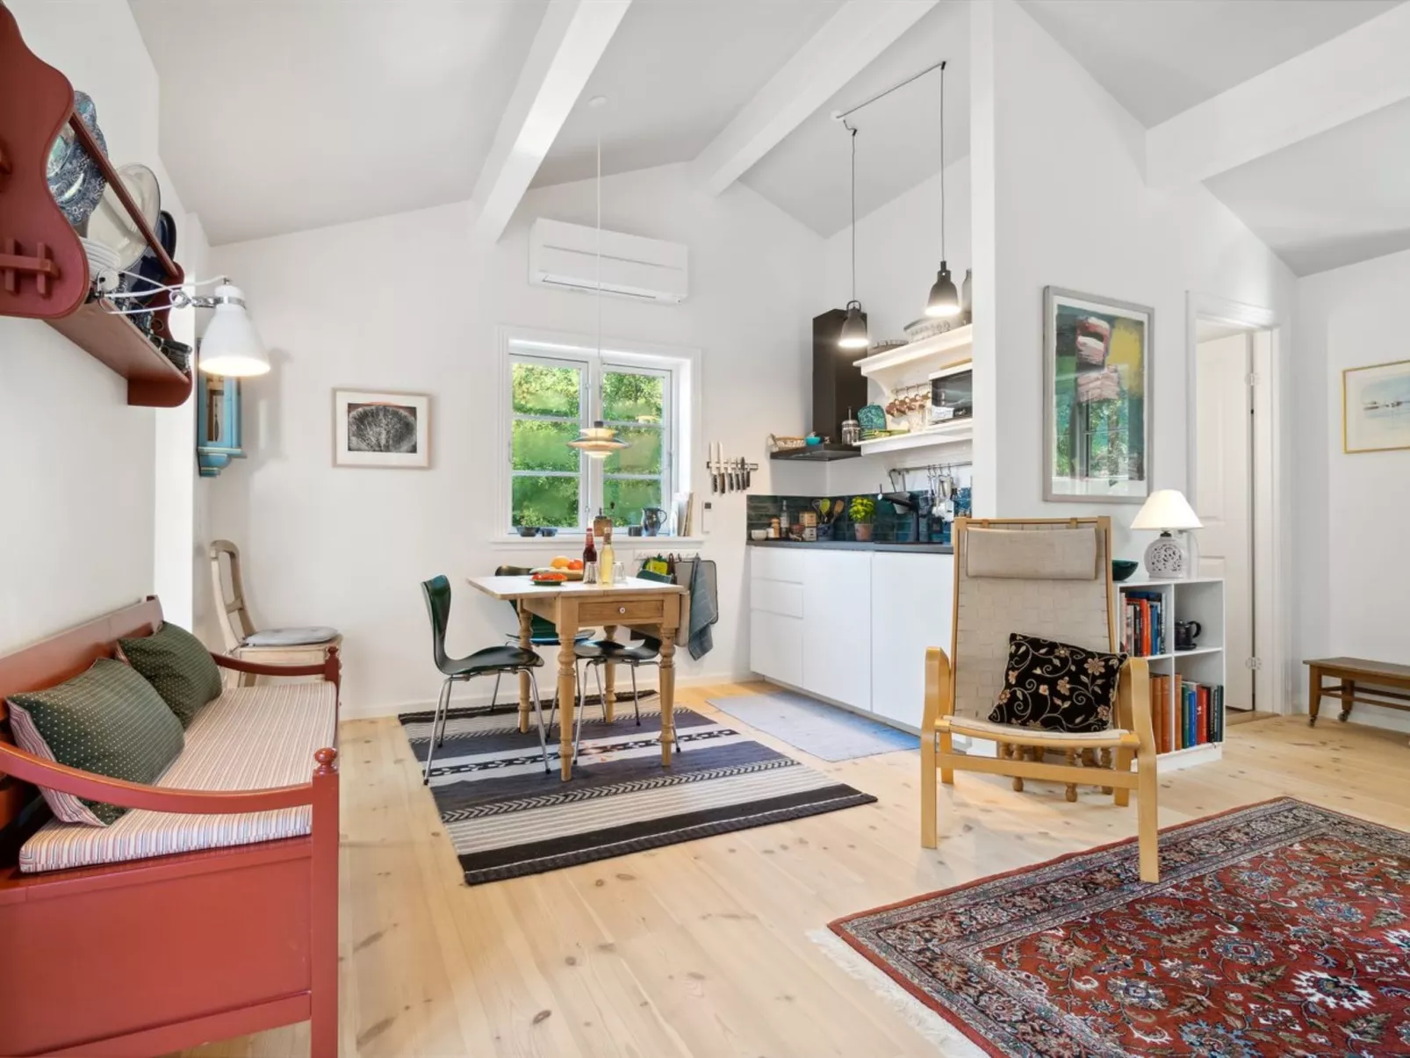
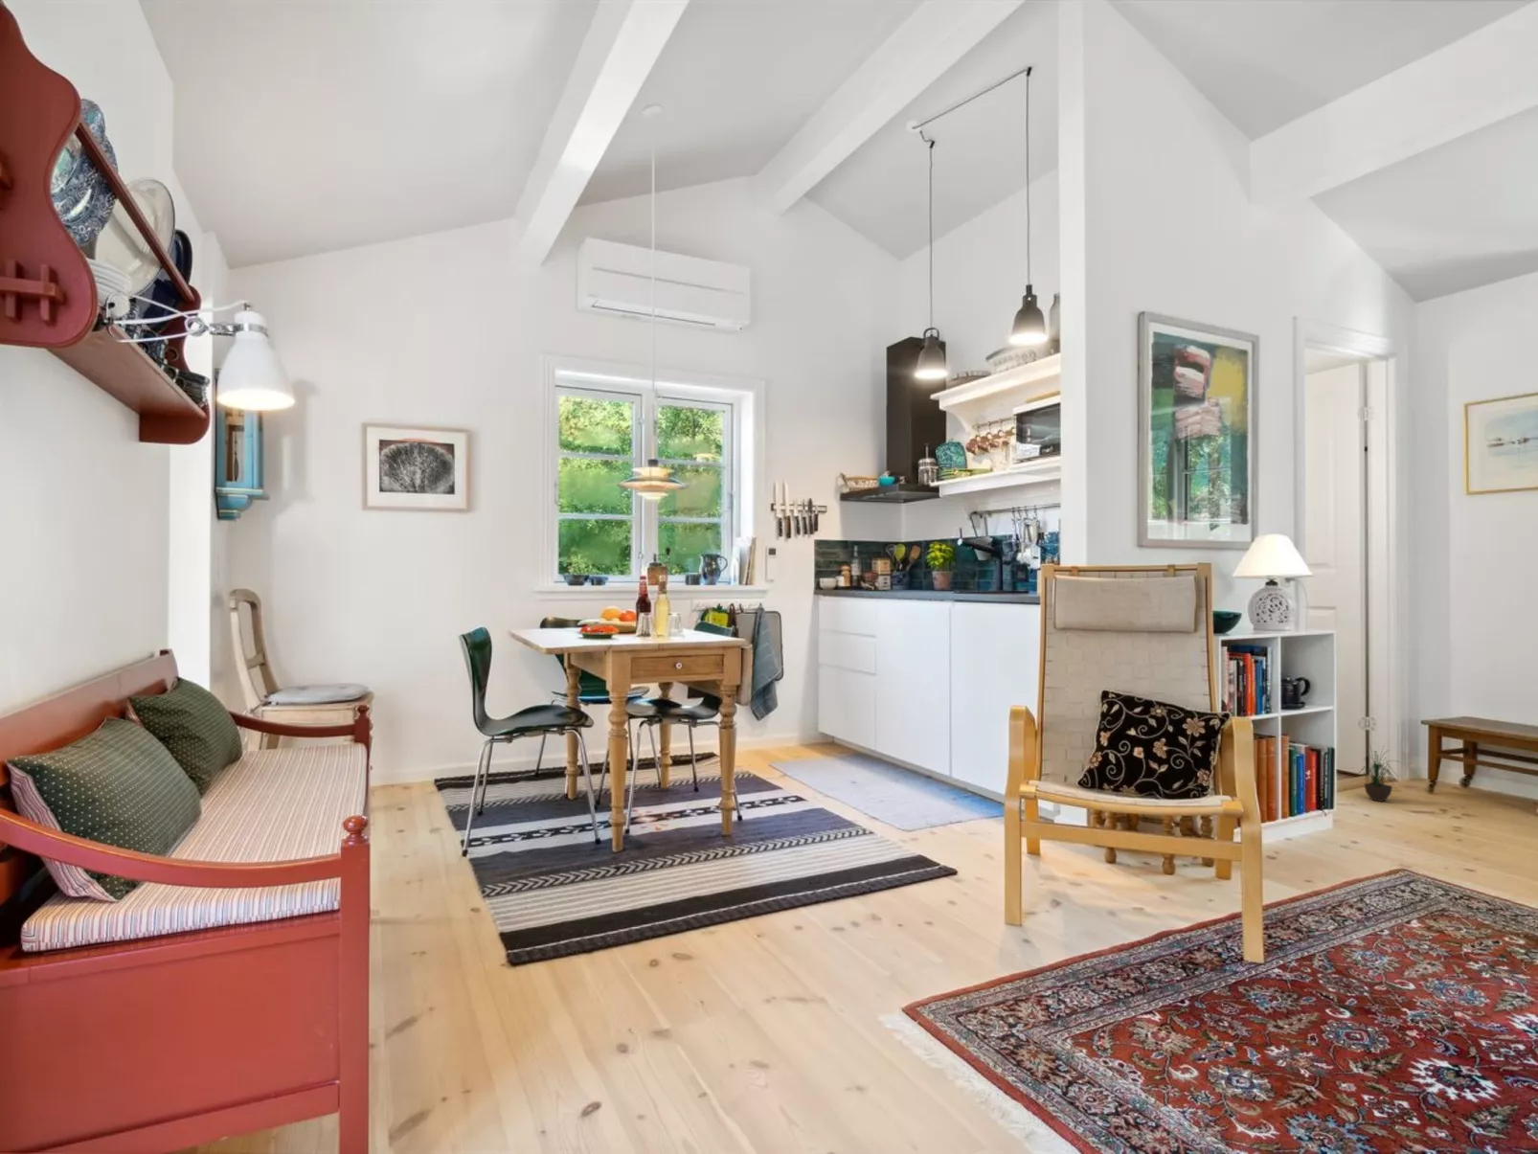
+ potted plant (1378, 764)
